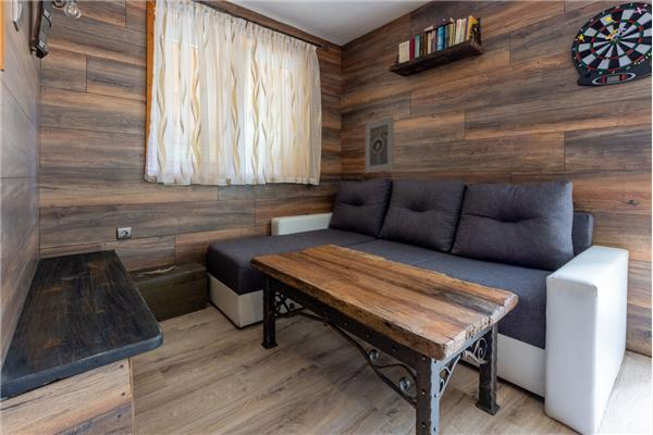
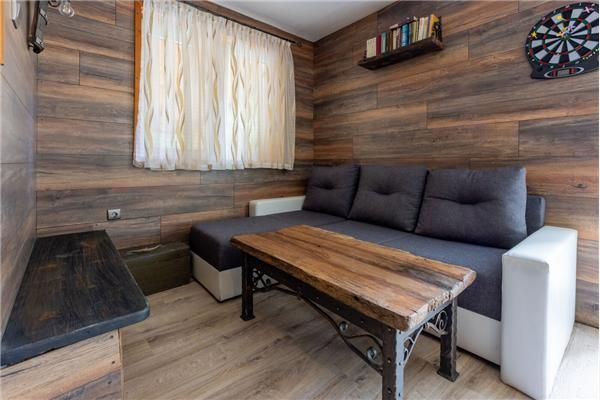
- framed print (379, 146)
